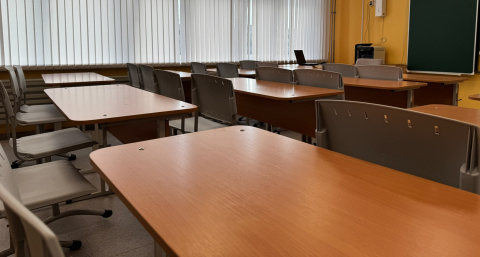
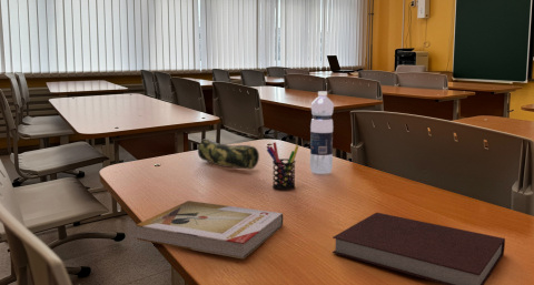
+ pen holder (284, 164)
+ pencil case (226, 154)
+ water bottle (322, 132)
+ book (212, 225)
+ notebook (417, 245)
